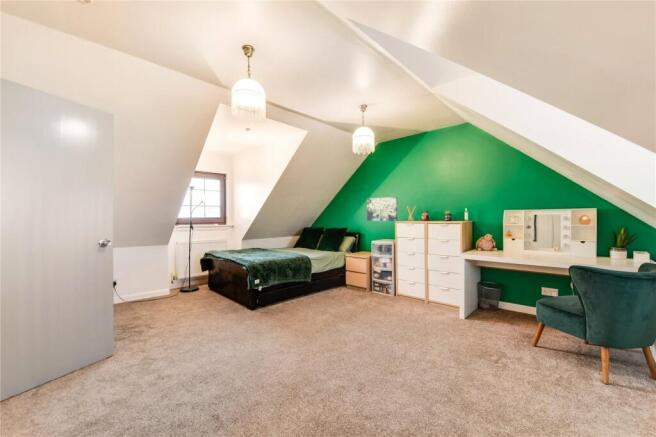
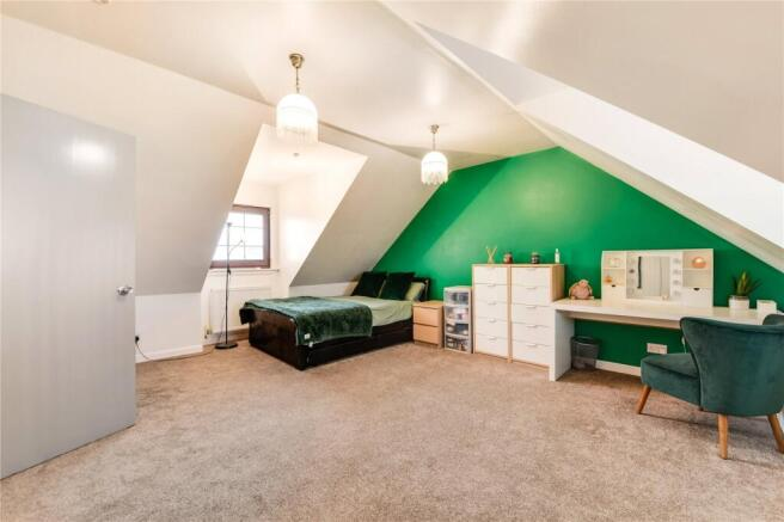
- wall art (381, 209)
